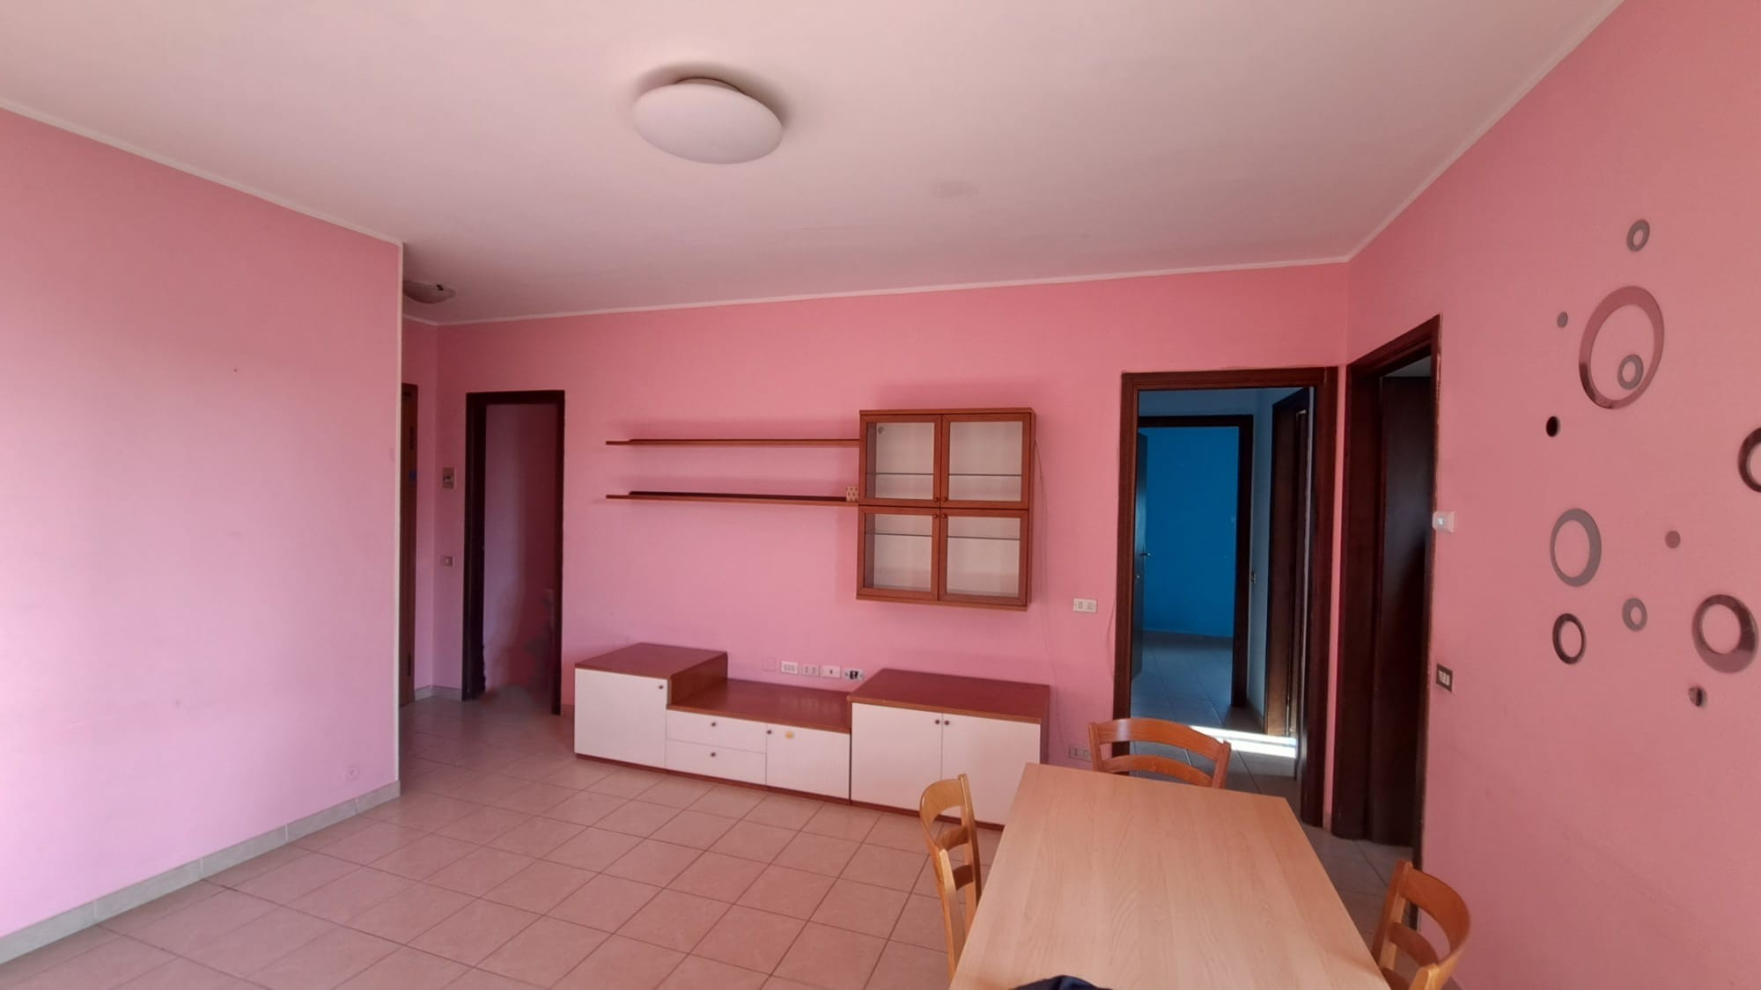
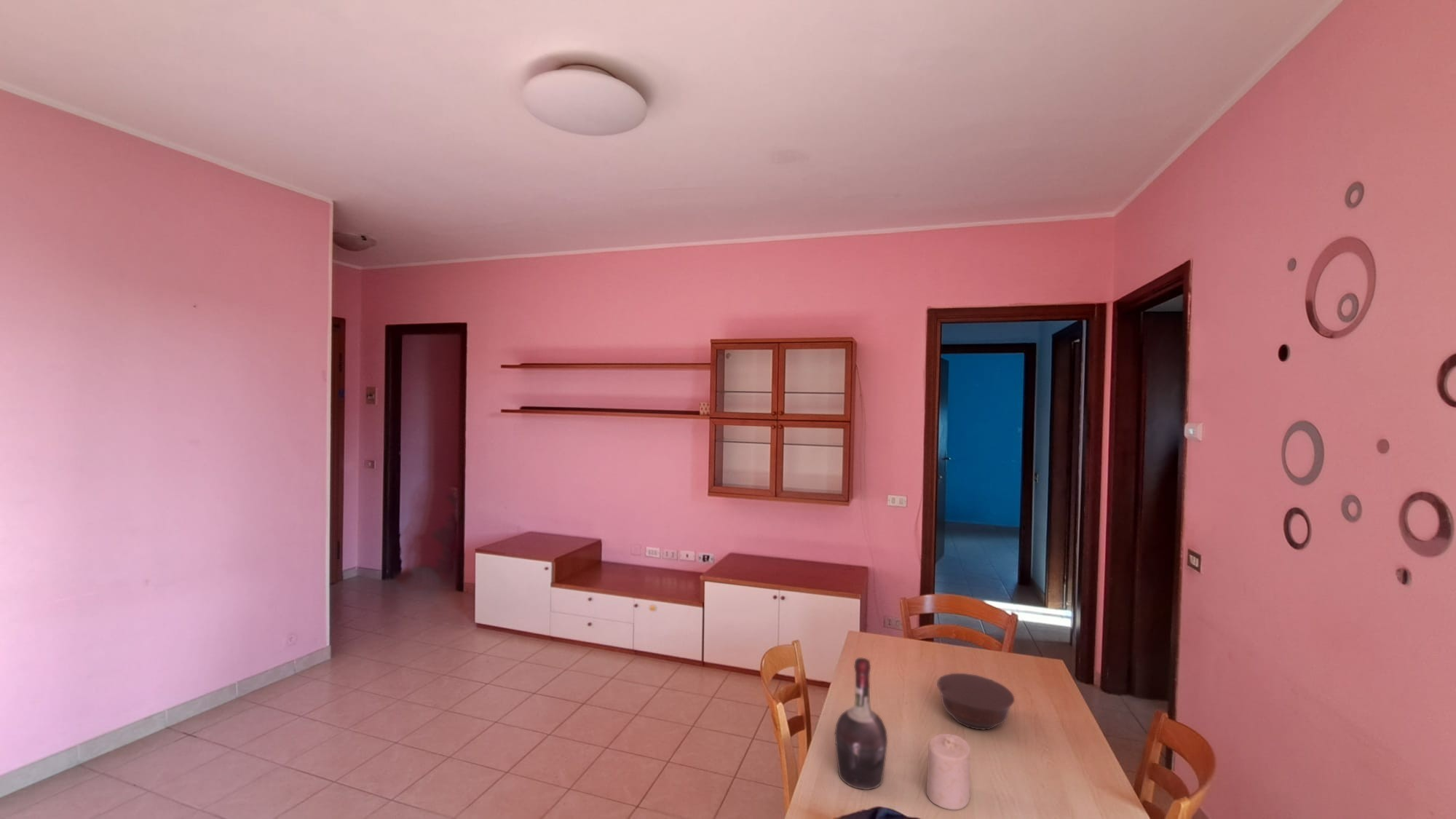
+ cognac bottle (861, 717)
+ bowl (975, 704)
+ candle (949, 764)
